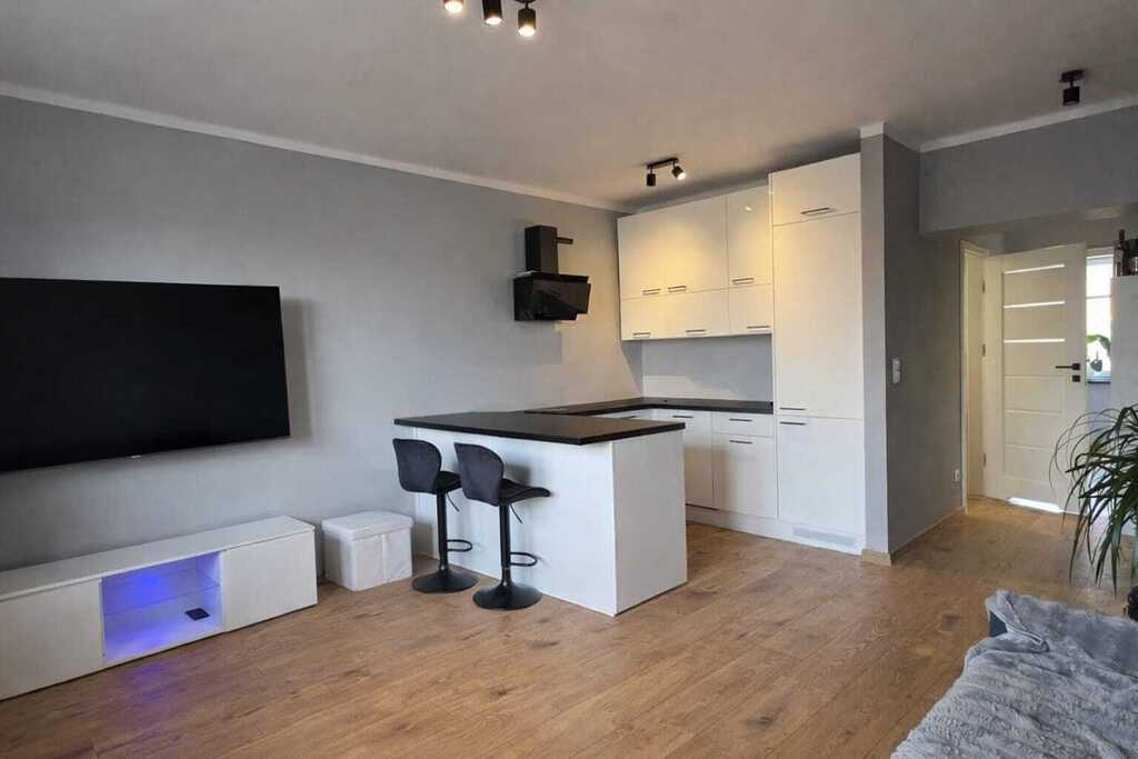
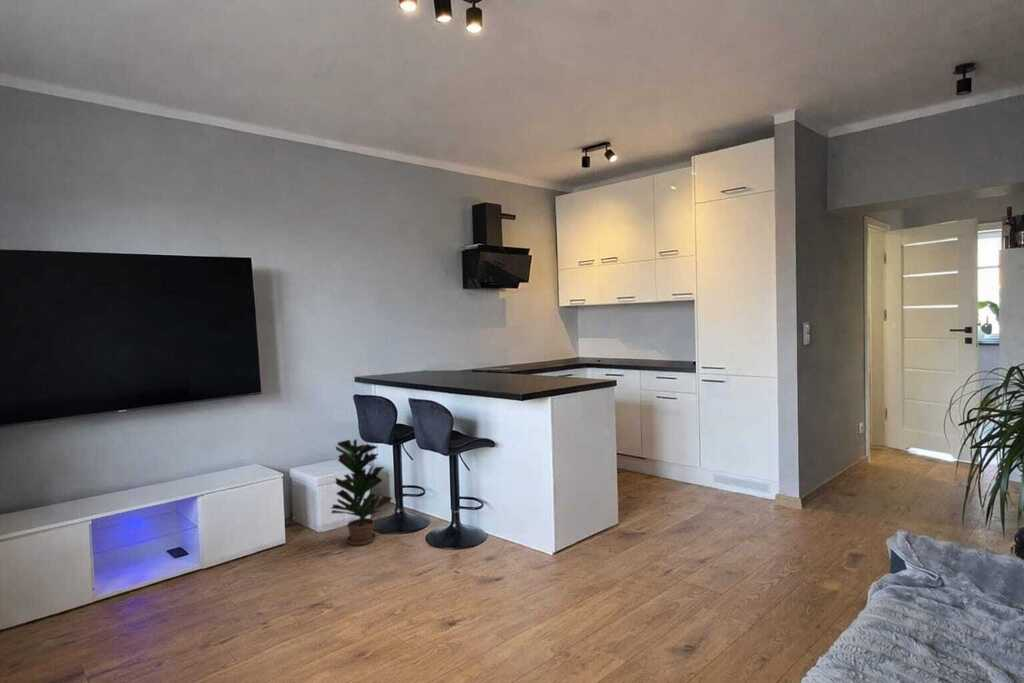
+ potted plant (355, 489)
